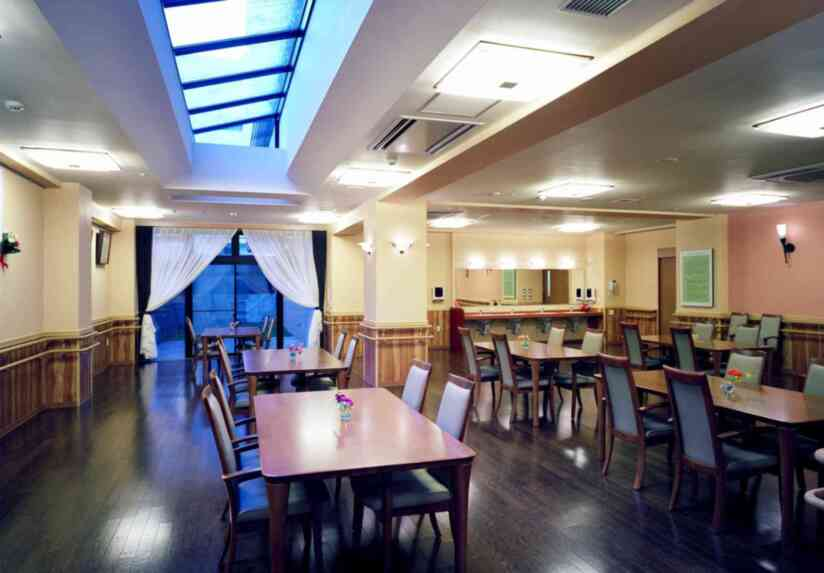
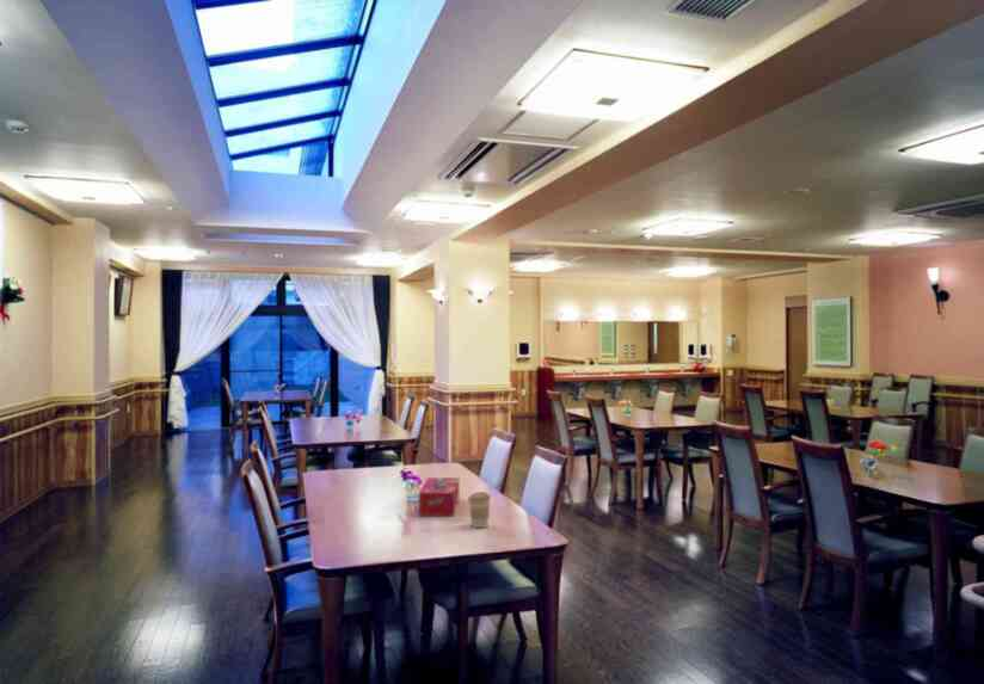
+ coffee cup (479, 509)
+ tissue box (439, 495)
